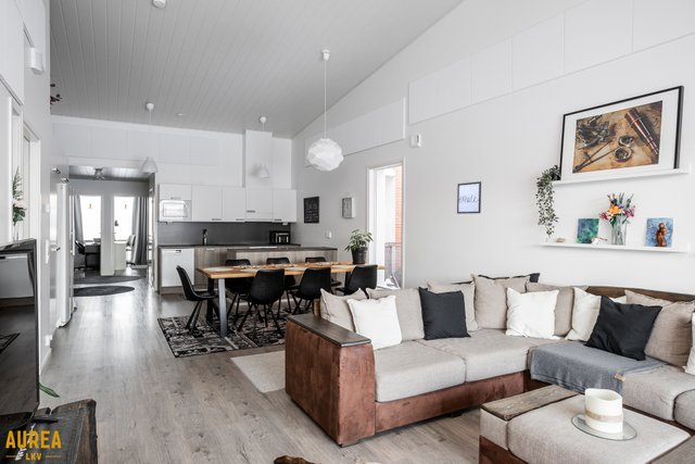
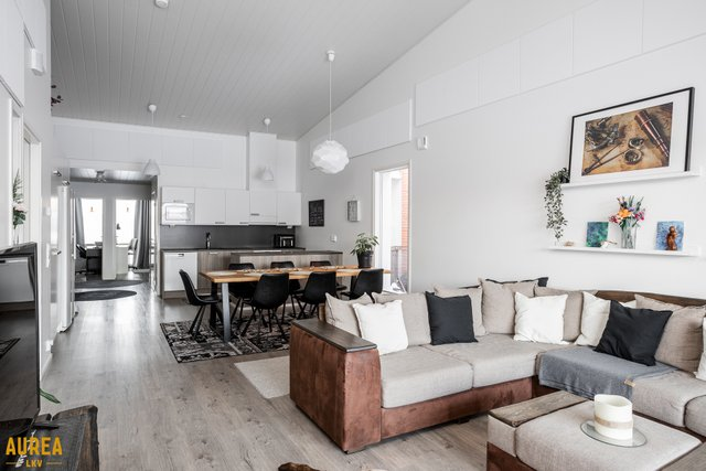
- wall art (468, 198)
